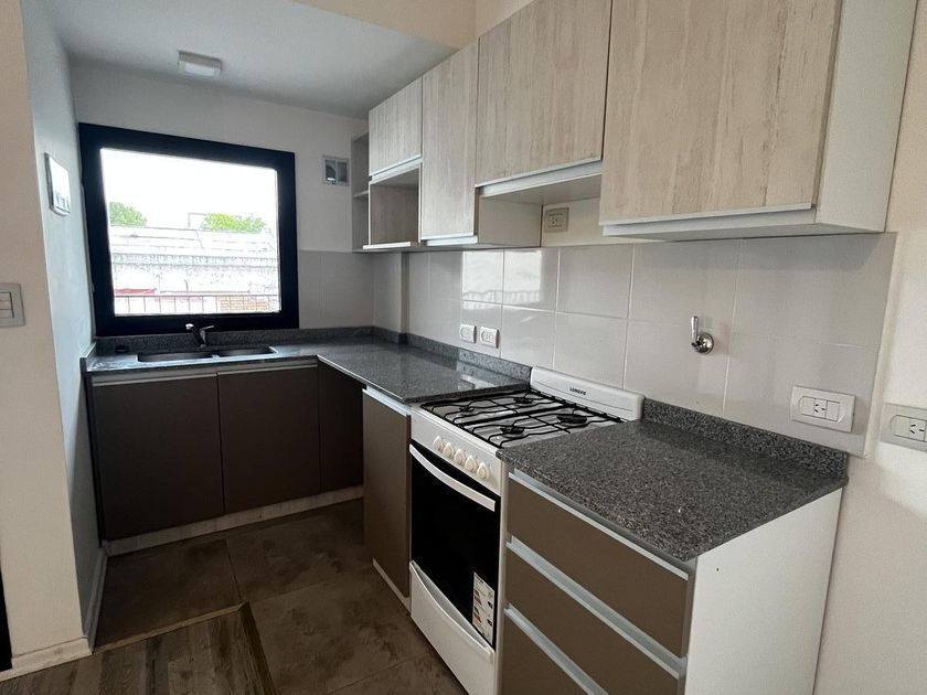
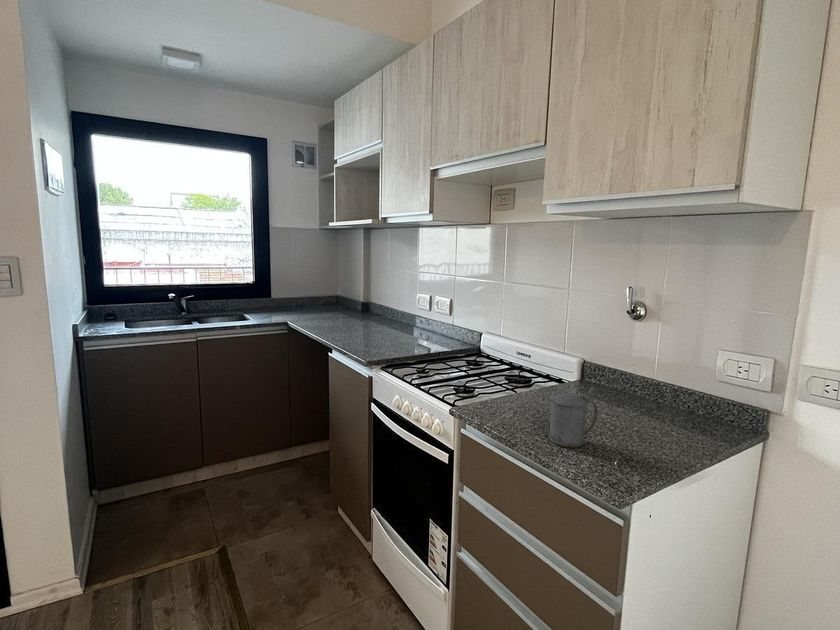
+ beer stein (574, 414)
